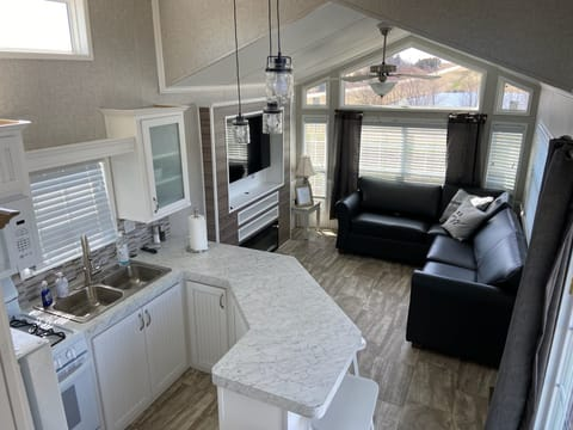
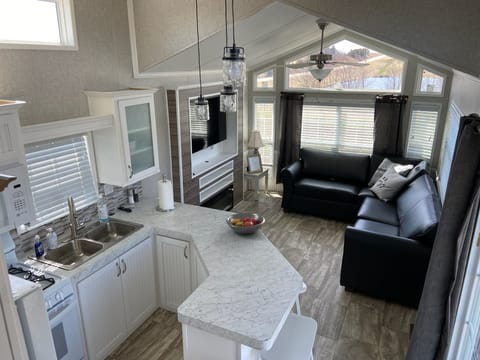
+ fruit bowl (245, 223)
